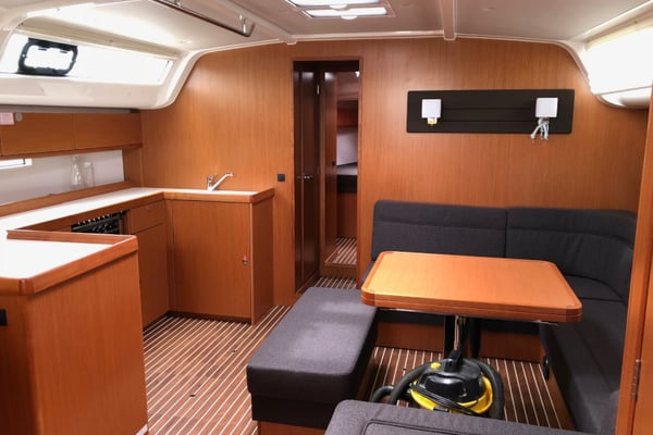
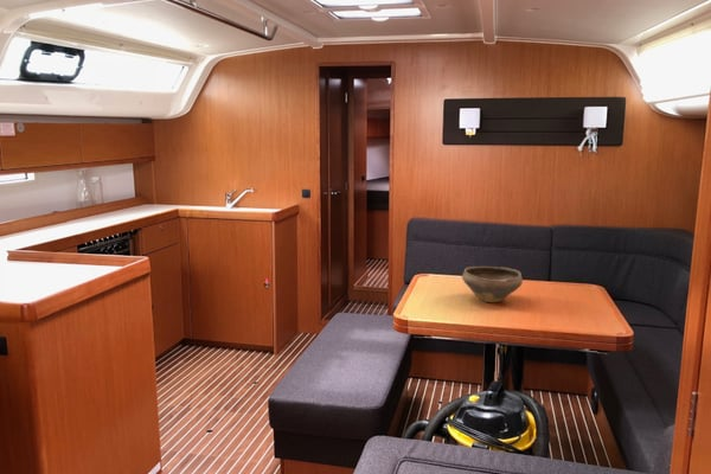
+ bowl (491, 284)
